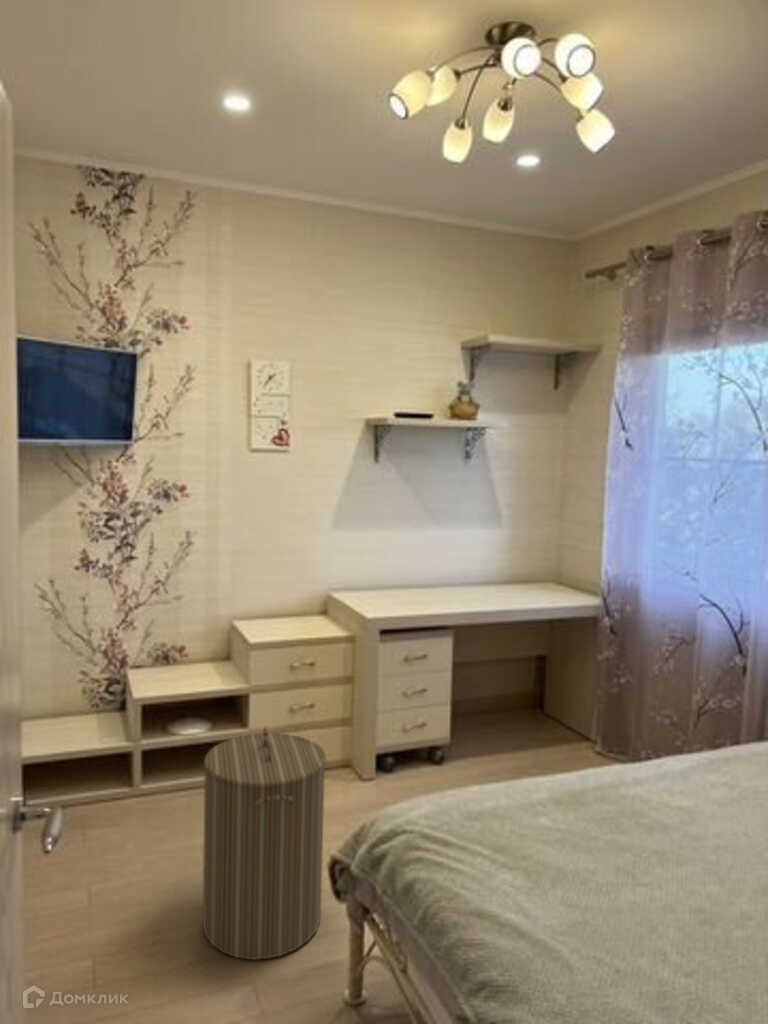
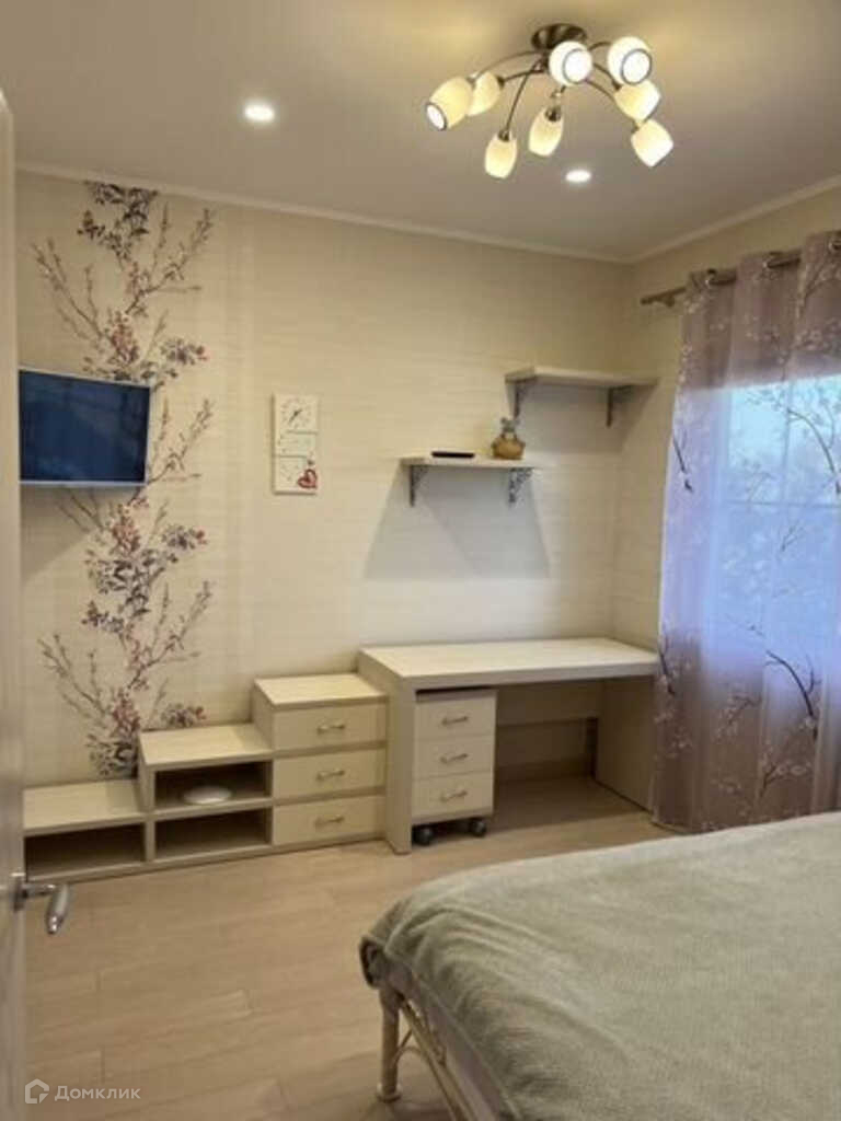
- laundry hamper (264, 825)
